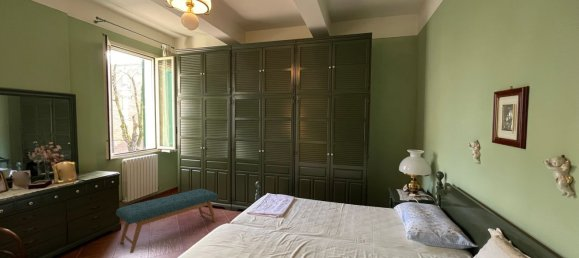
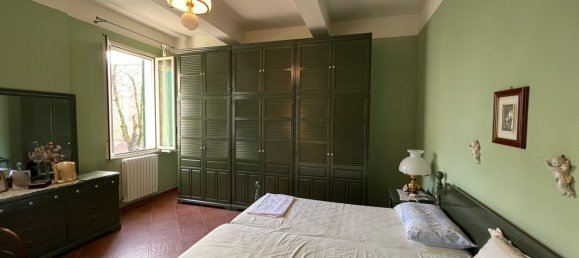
- bench (172, 214)
